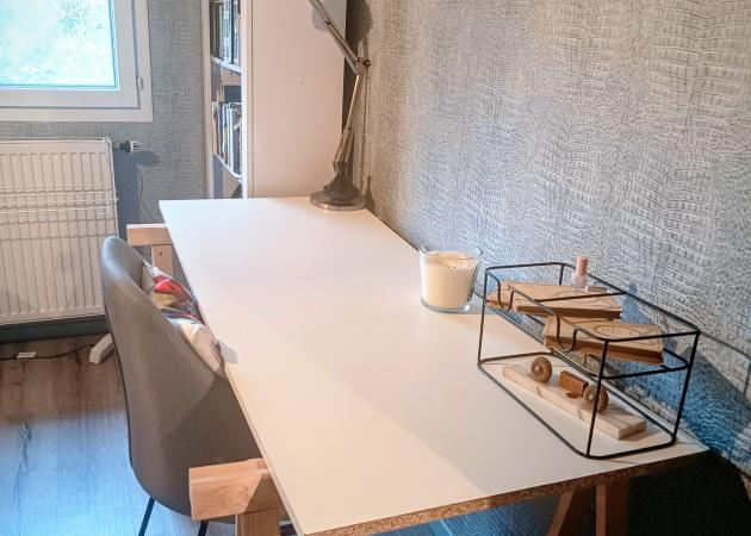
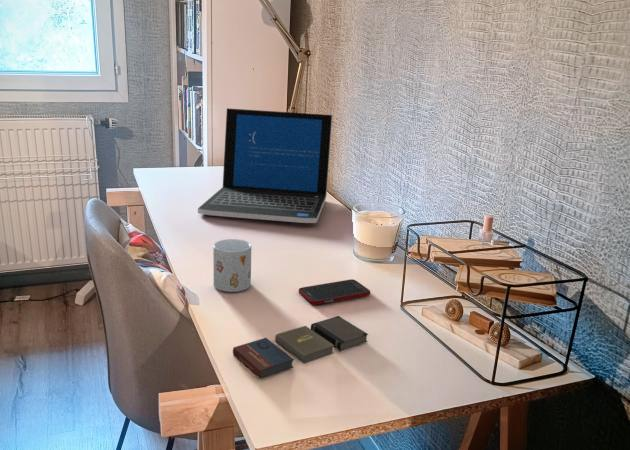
+ cell phone (334, 291)
+ book set (302, 344)
+ laptop (268, 162)
+ mug (231, 261)
